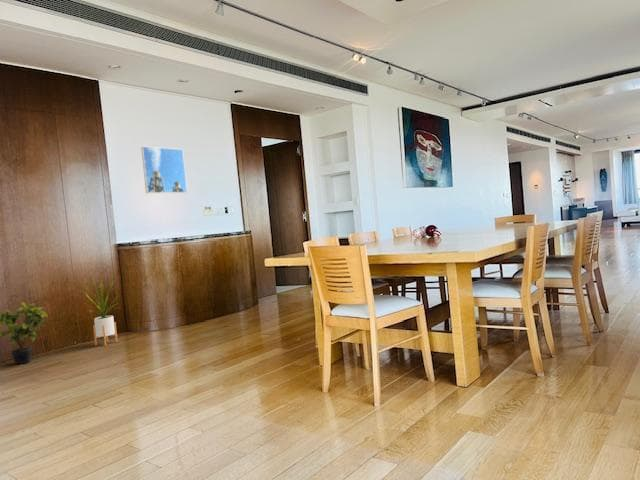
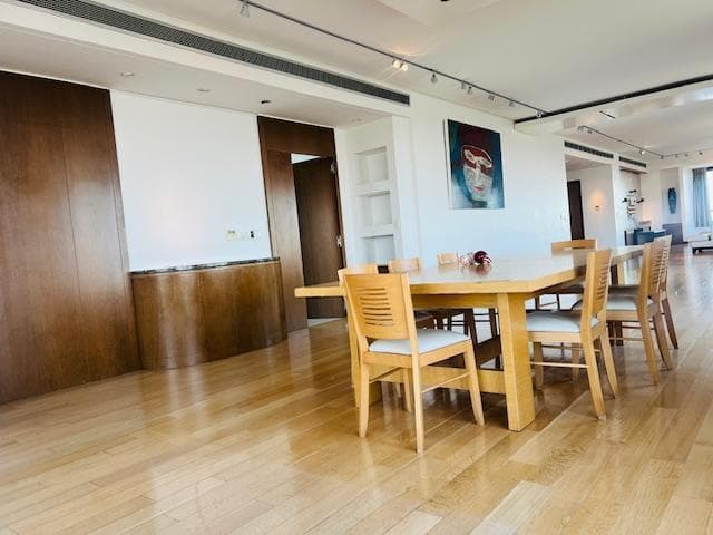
- house plant (103, 309)
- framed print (165, 170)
- potted plant (23, 332)
